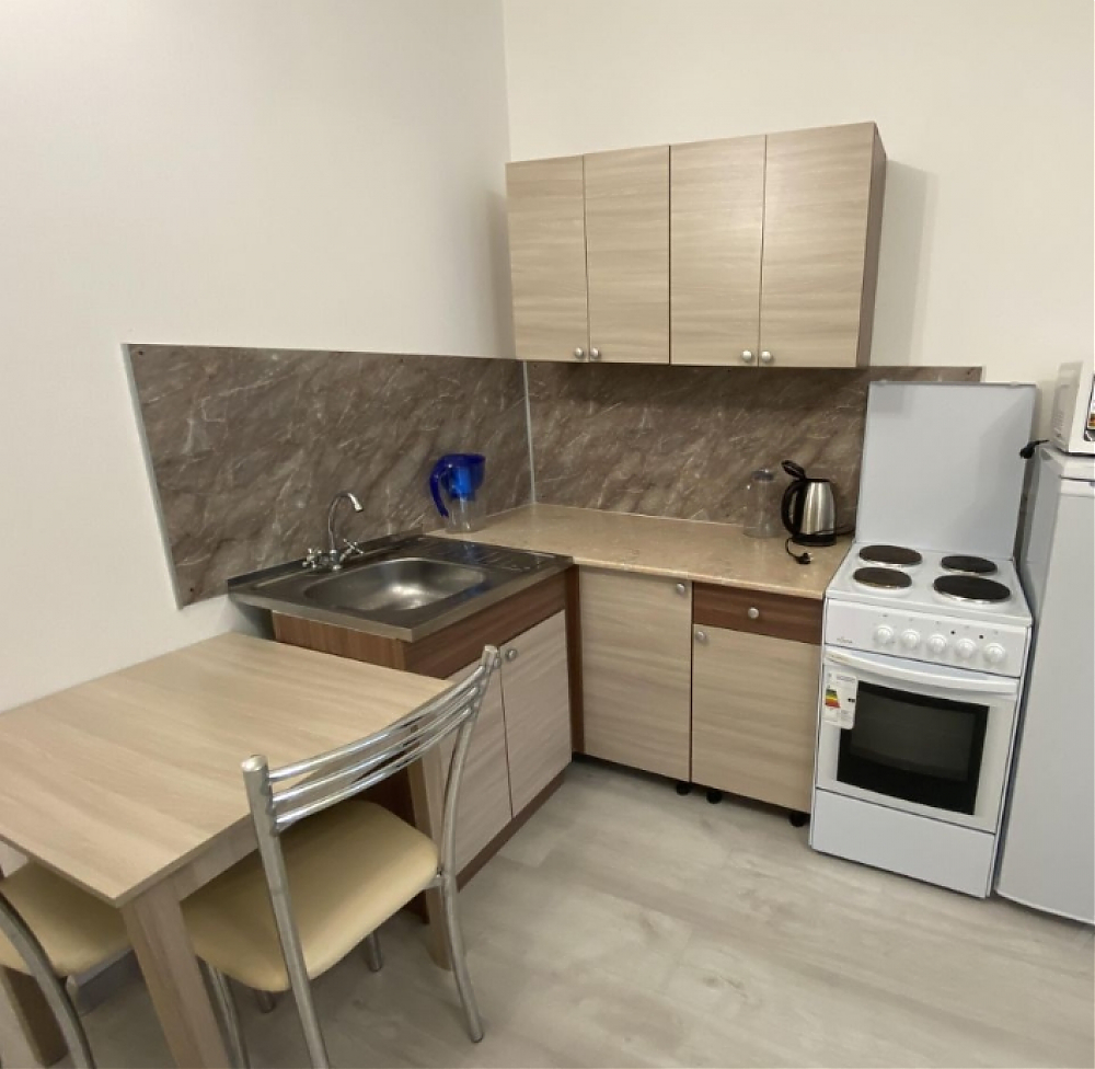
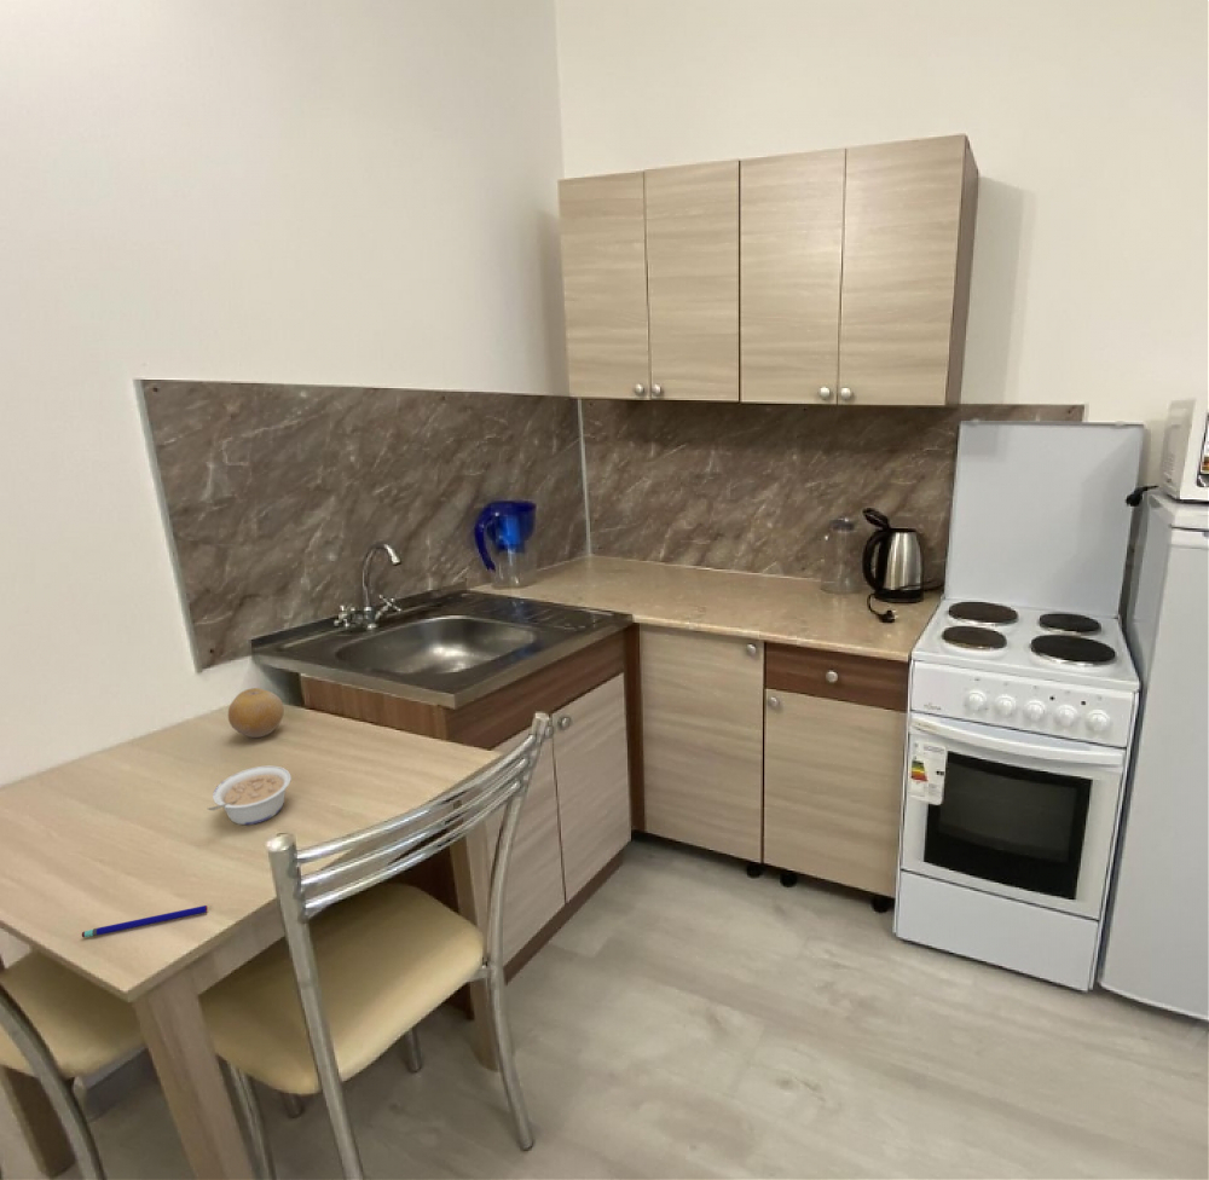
+ pen (145, 921)
+ fruit (256, 712)
+ legume (253, 797)
